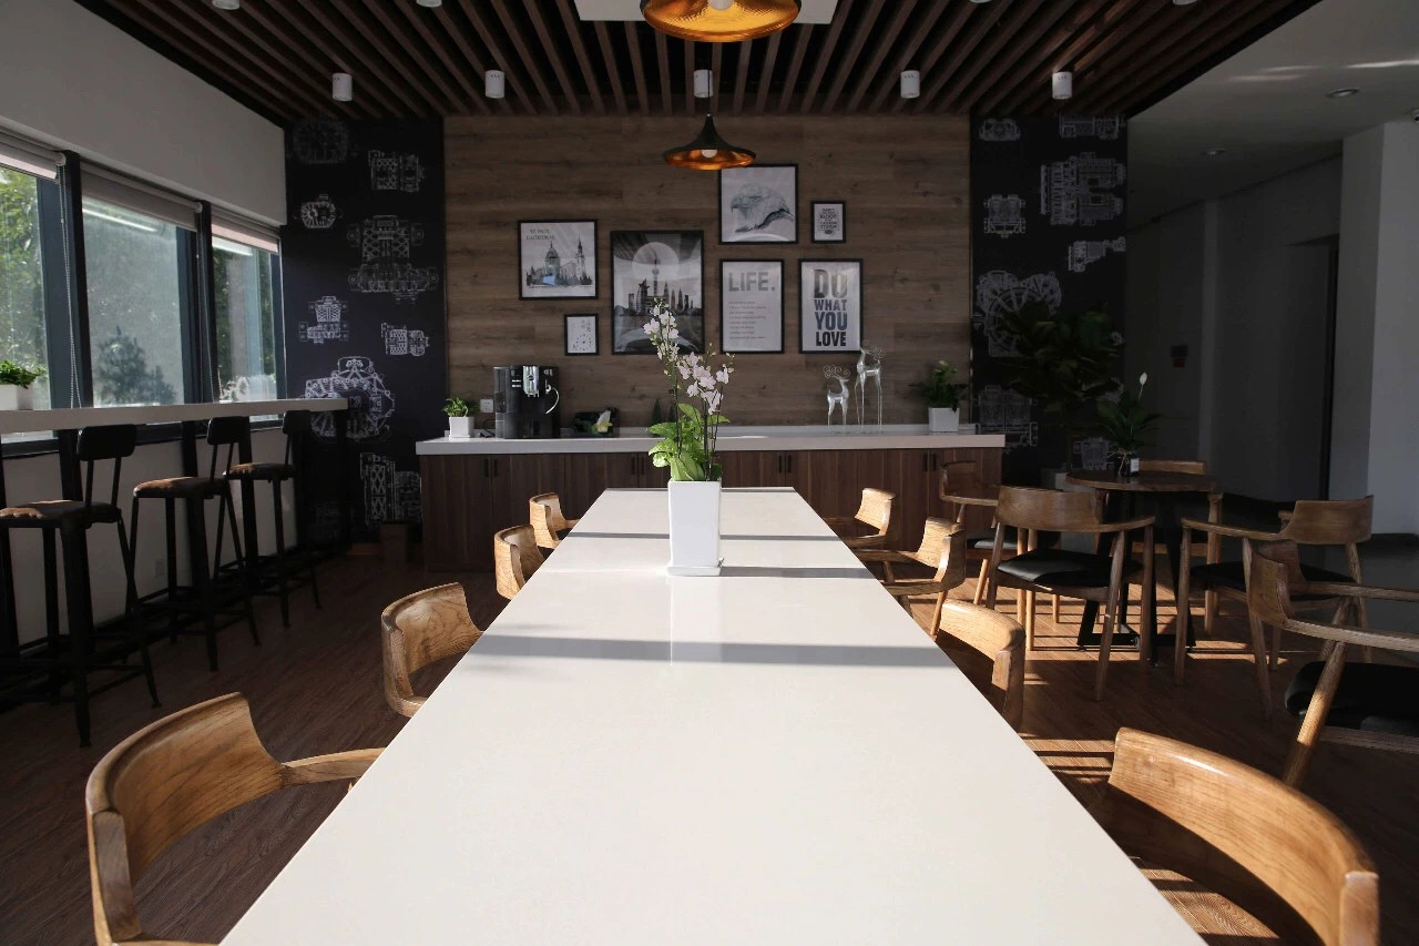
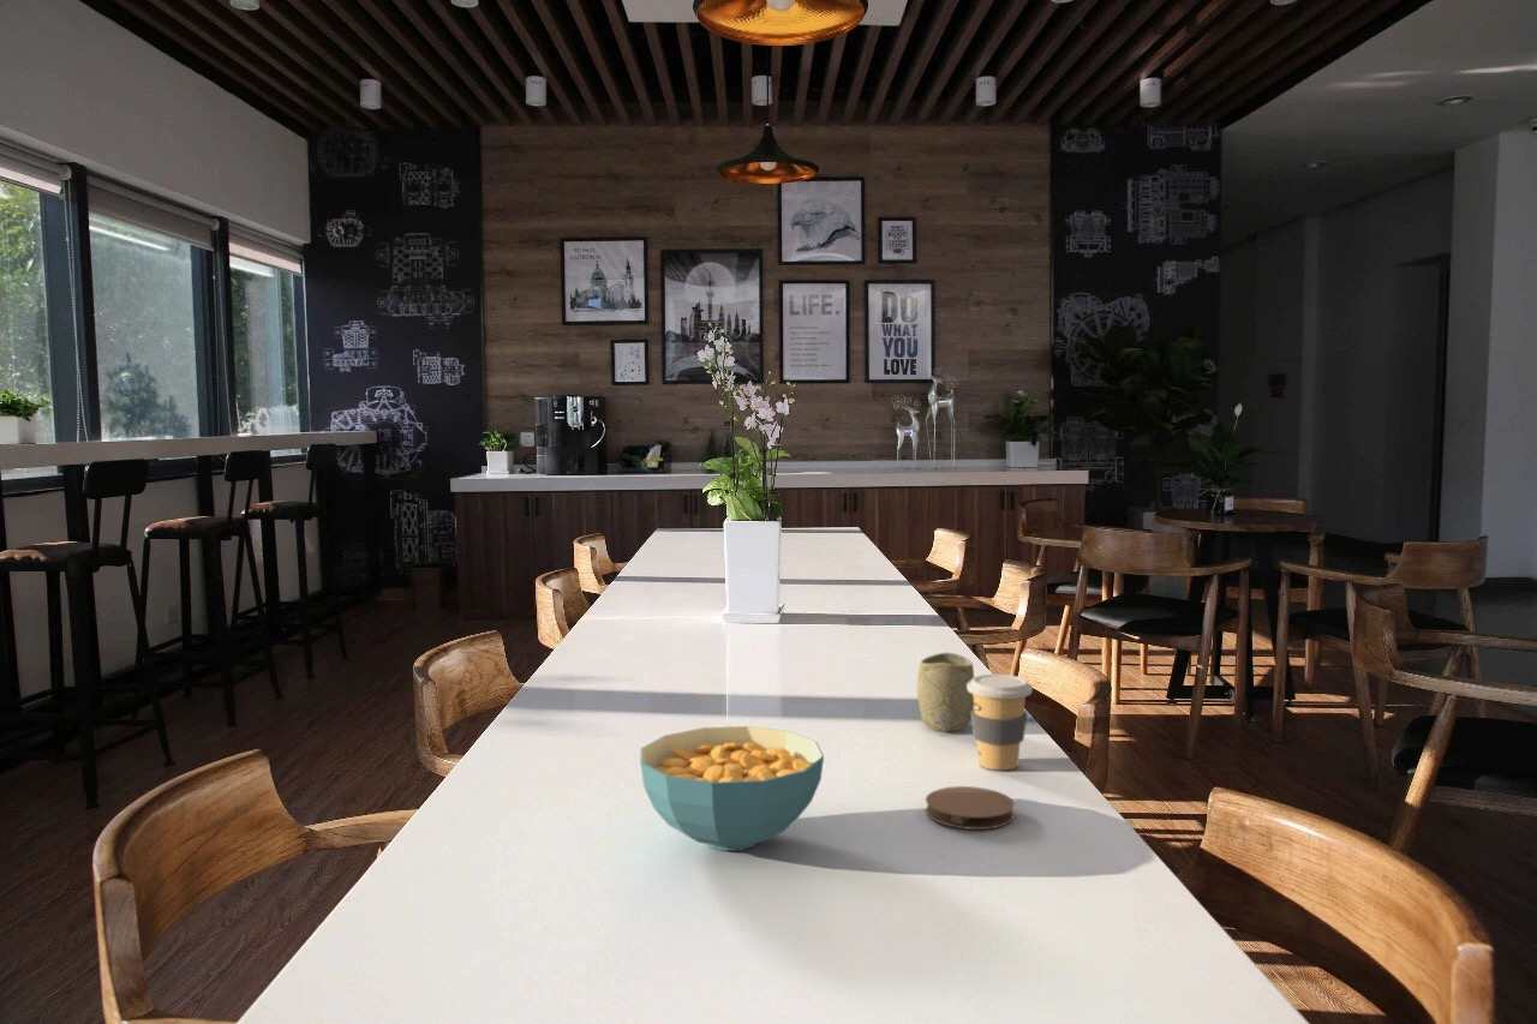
+ cup (945, 691)
+ cereal bowl (731, 796)
+ coaster (969, 807)
+ coffee cup (999, 721)
